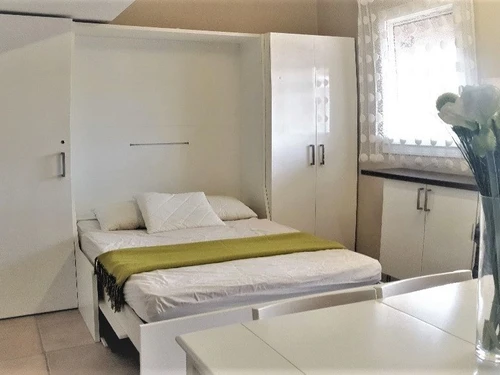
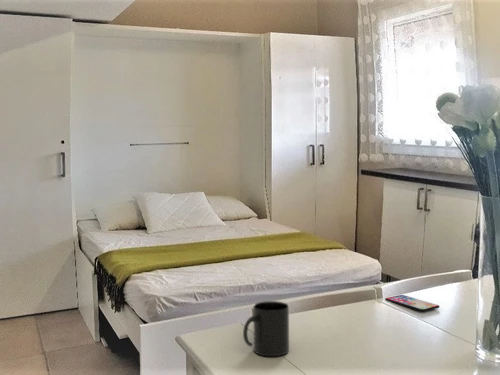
+ mug (265, 329)
+ smartphone (411, 302)
